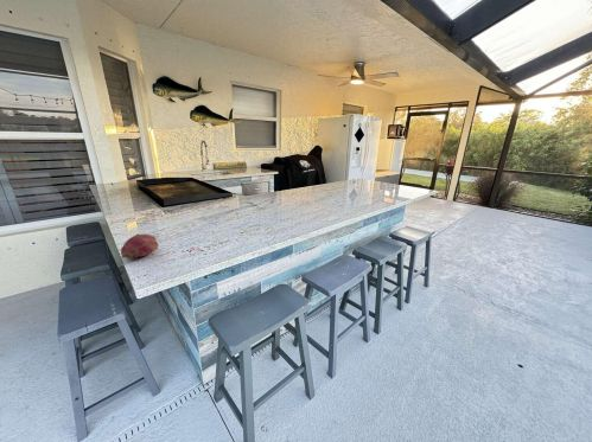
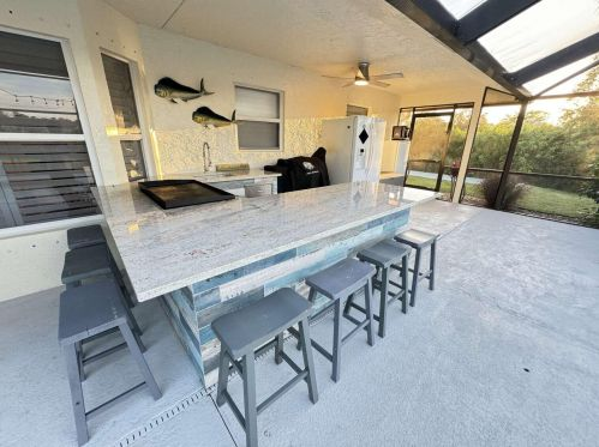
- fruit (139, 244)
